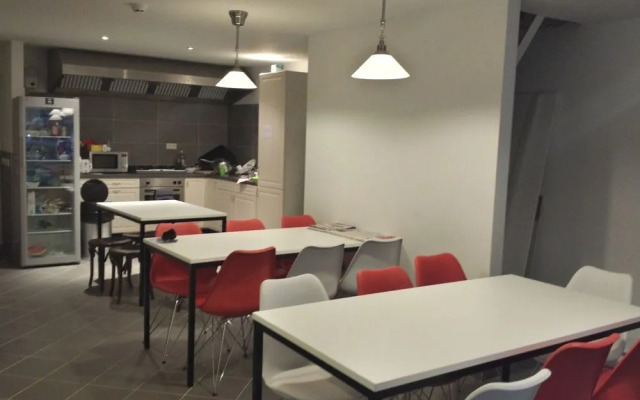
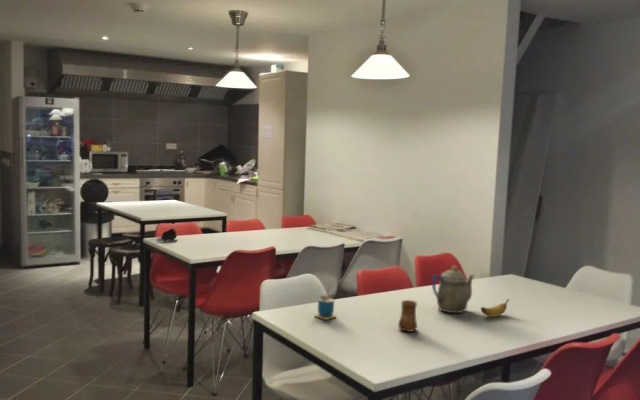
+ teapot (452, 288)
+ banana (494, 308)
+ cup (326, 302)
+ cup (408, 315)
